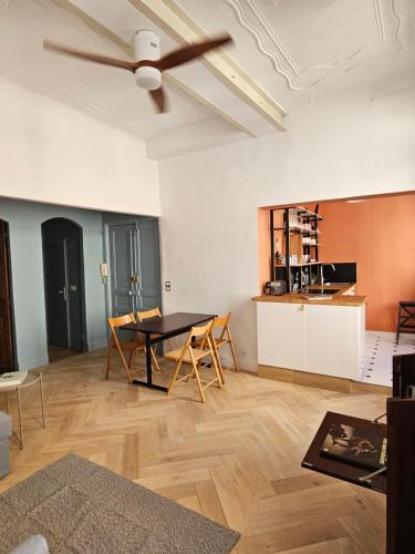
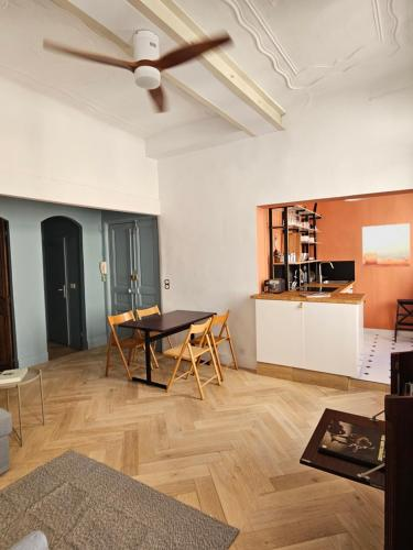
+ wall art (384, 245)
